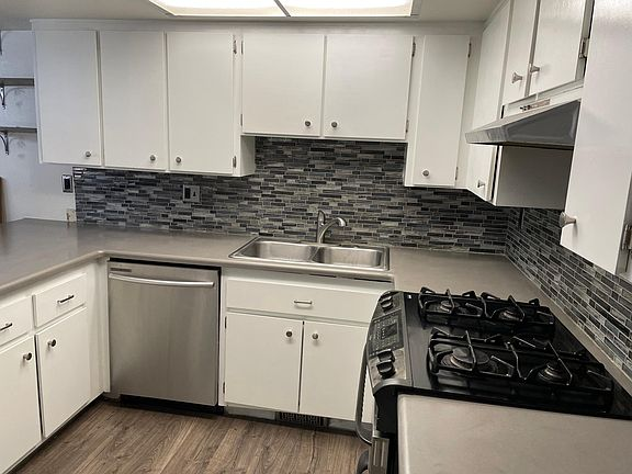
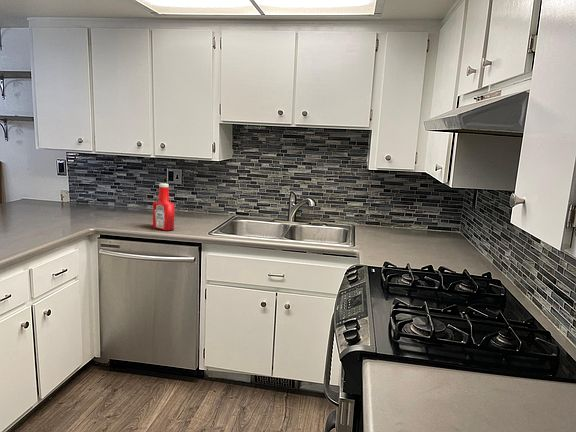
+ soap bottle (163, 206)
